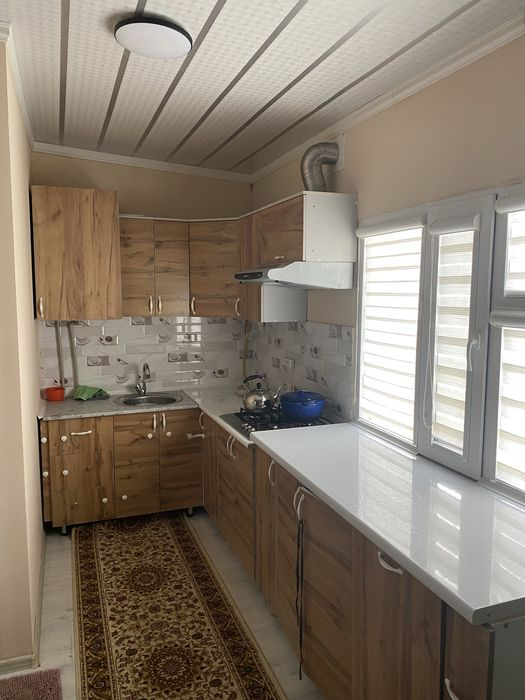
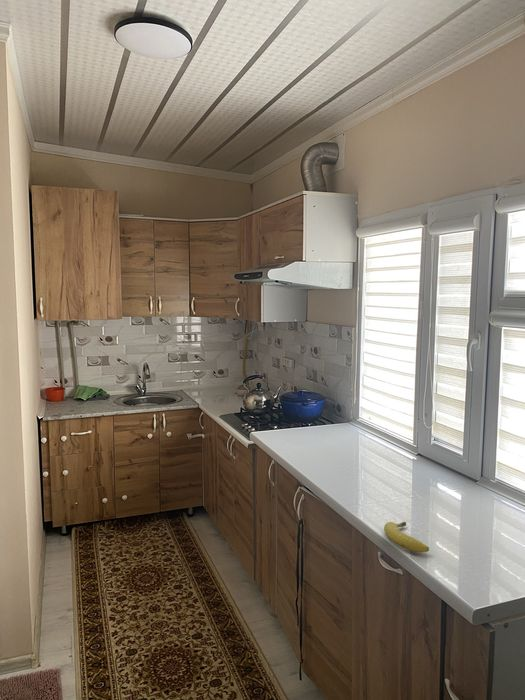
+ fruit (402, 533)
